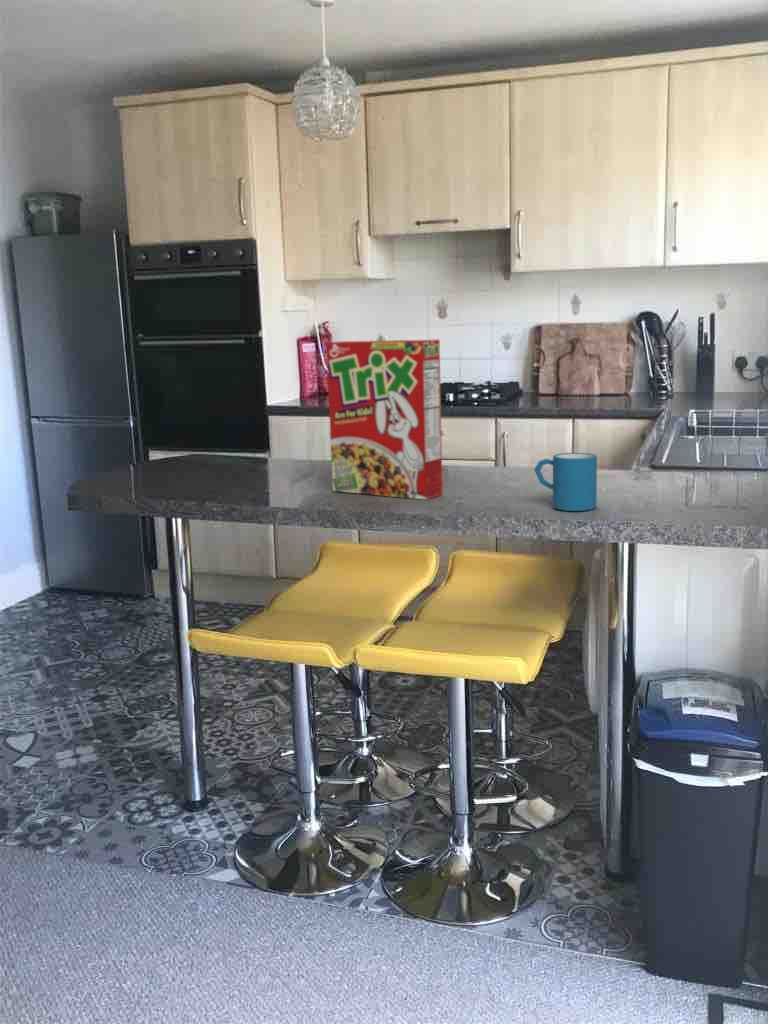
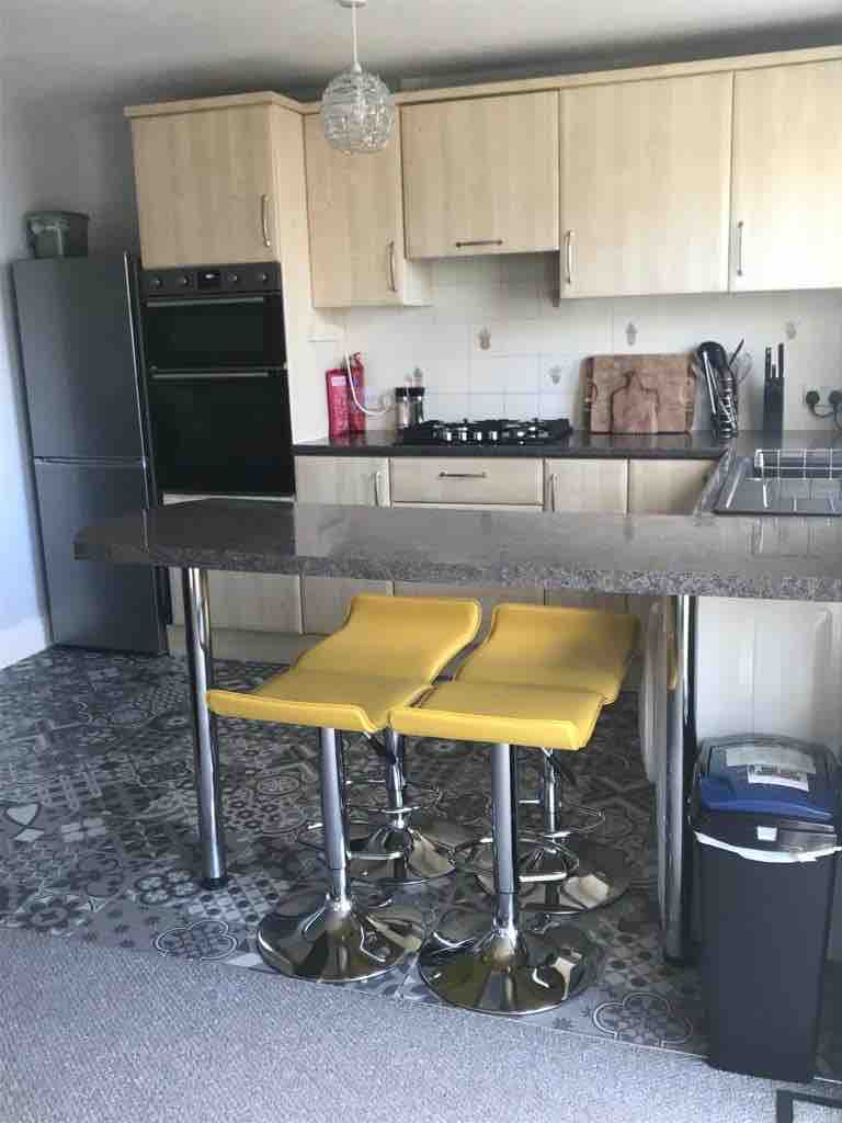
- mug (564, 480)
- cereal box (384, 417)
